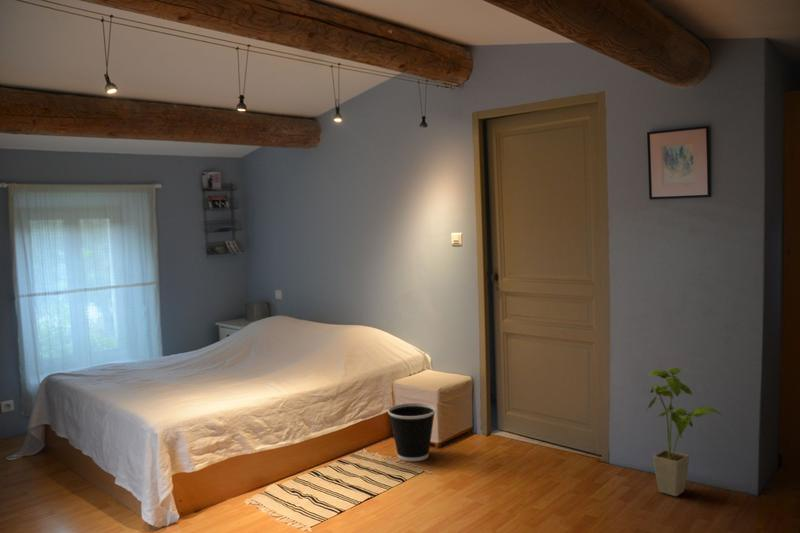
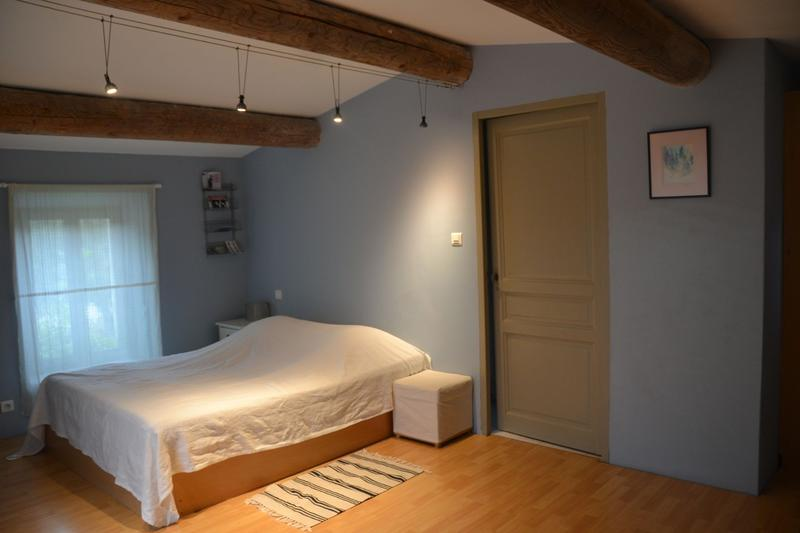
- house plant (678, 433)
- wastebasket (412, 432)
